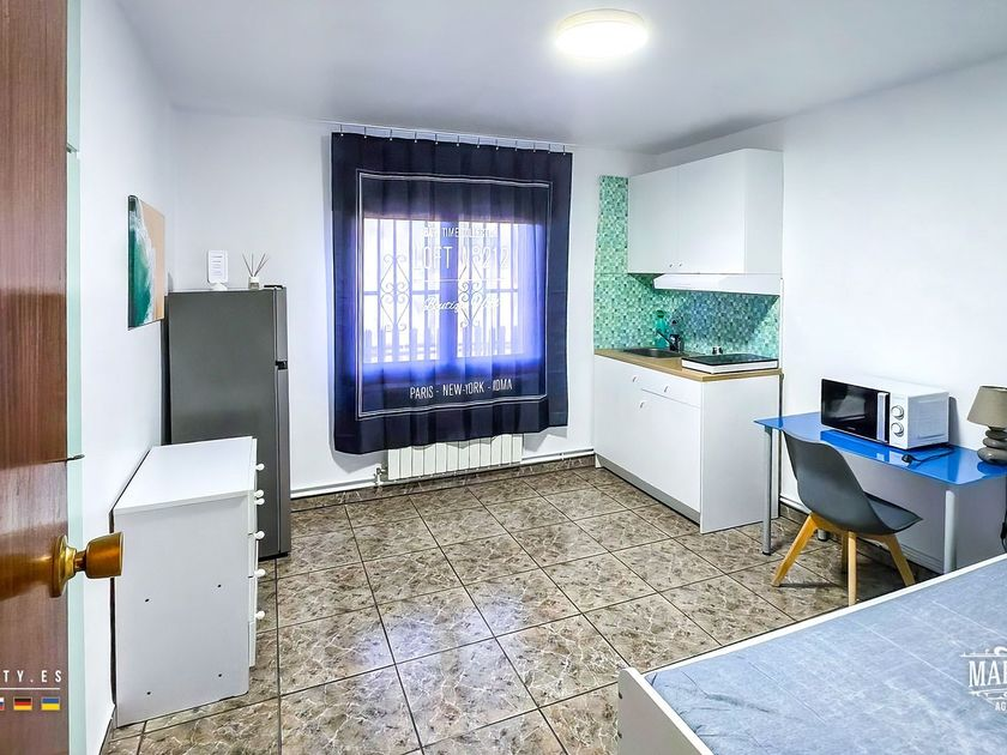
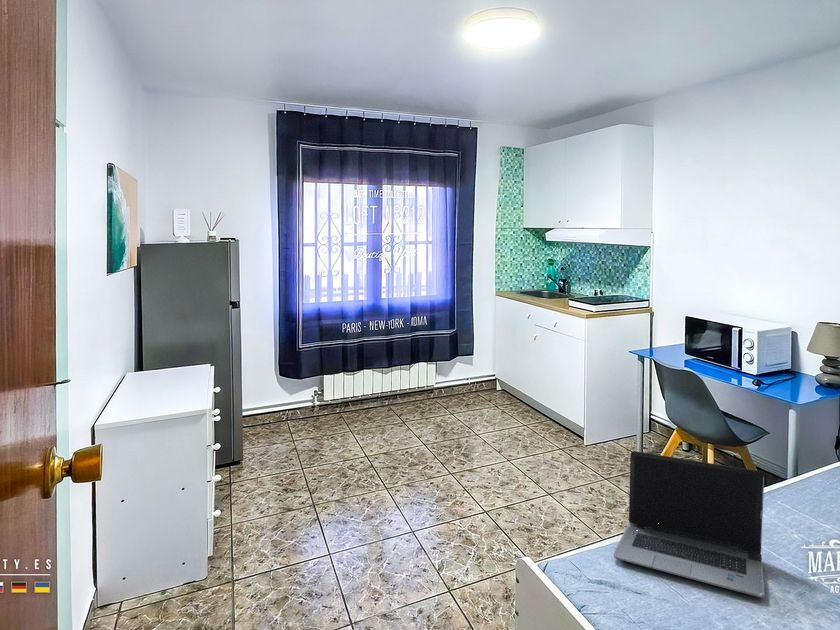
+ laptop computer (688, 516)
